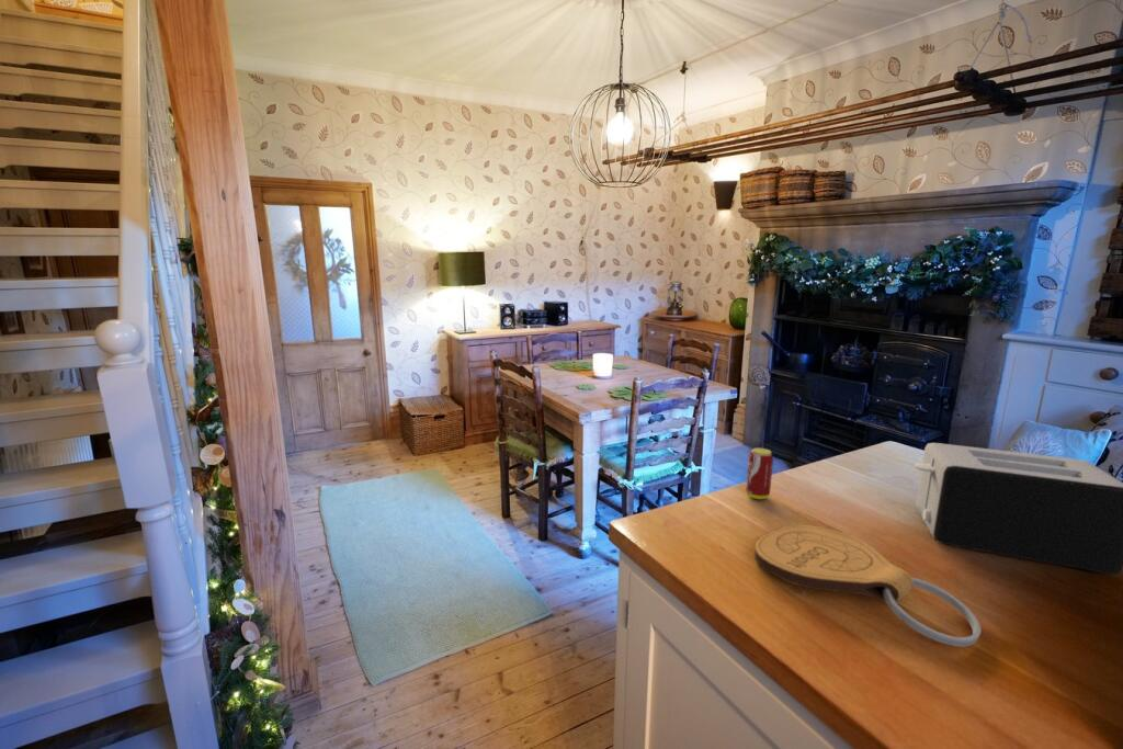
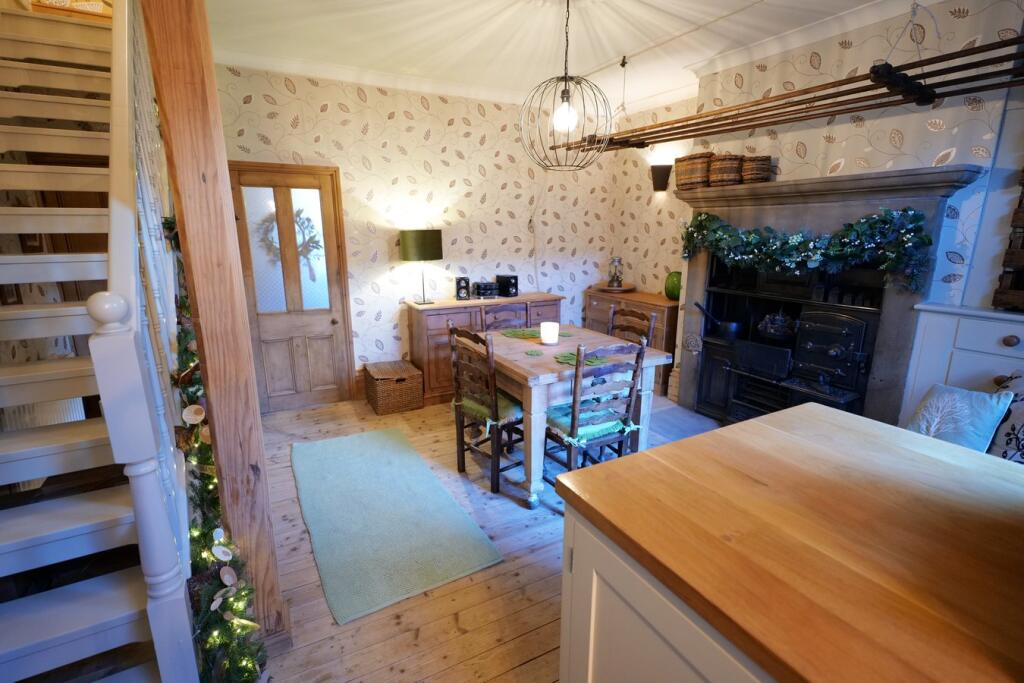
- beverage can (759, 474)
- toaster (1012, 501)
- key chain (859, 572)
